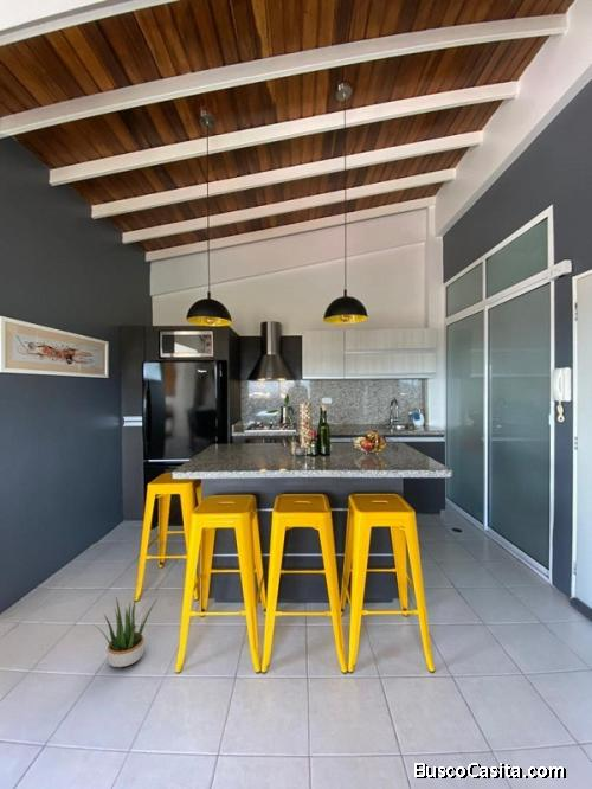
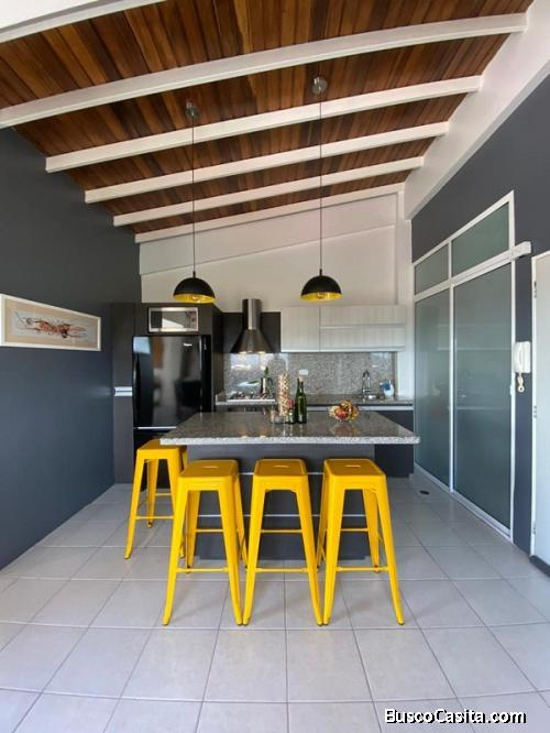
- potted plant (126, 630)
